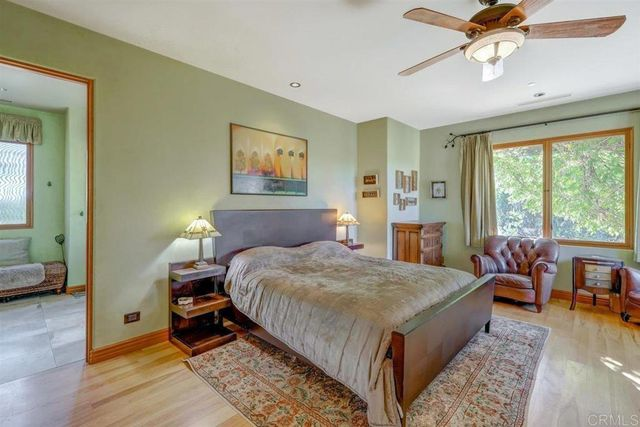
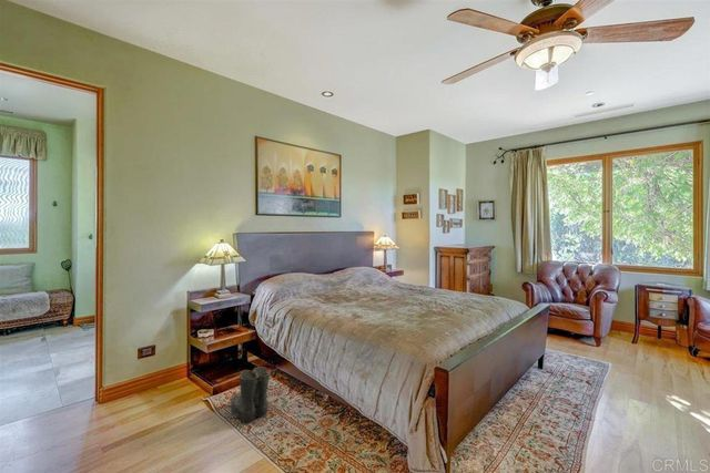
+ boots (251, 388)
